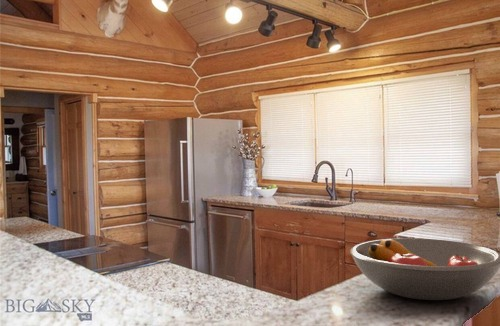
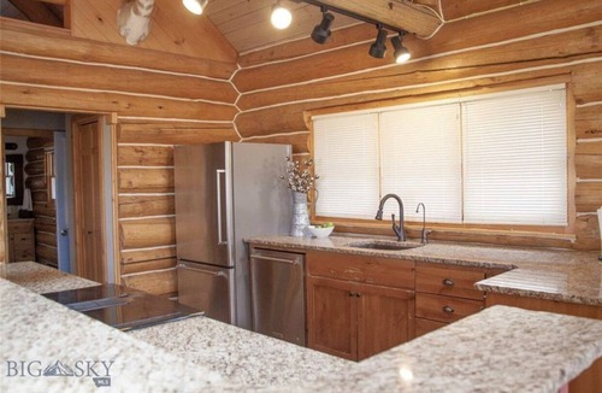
- fruit bowl (423, 265)
